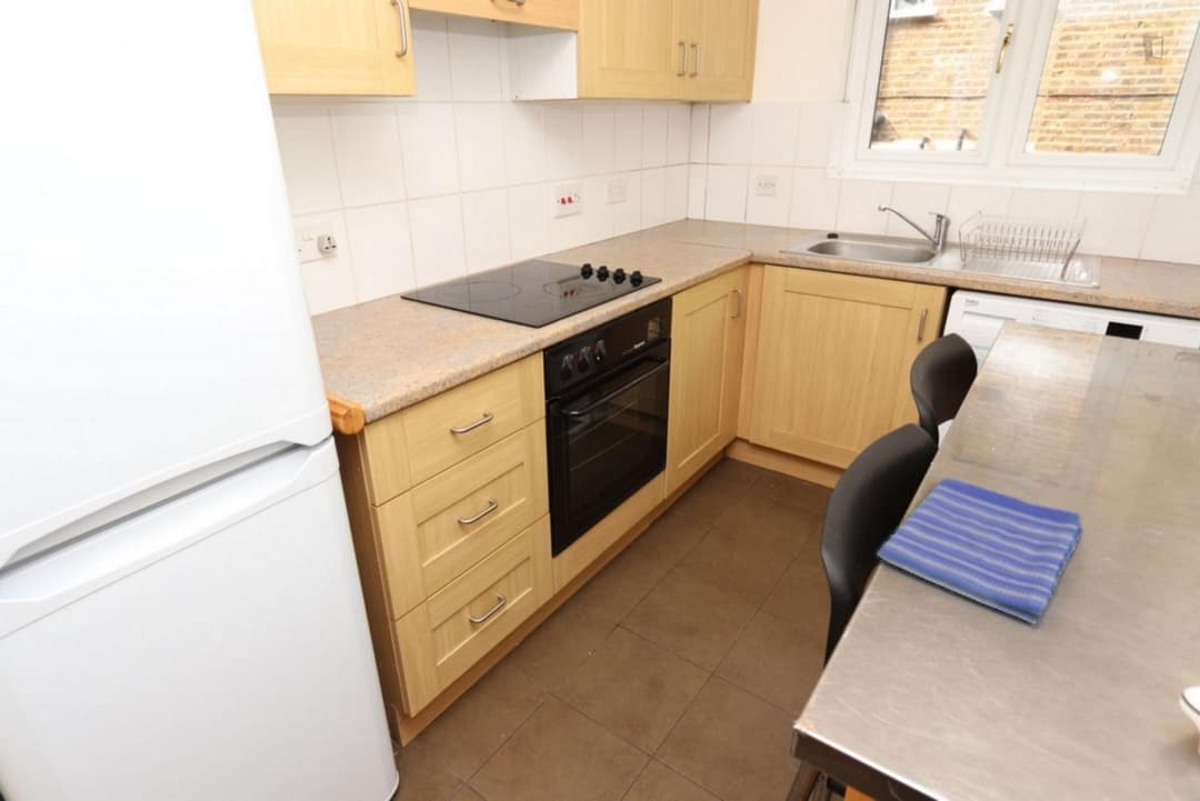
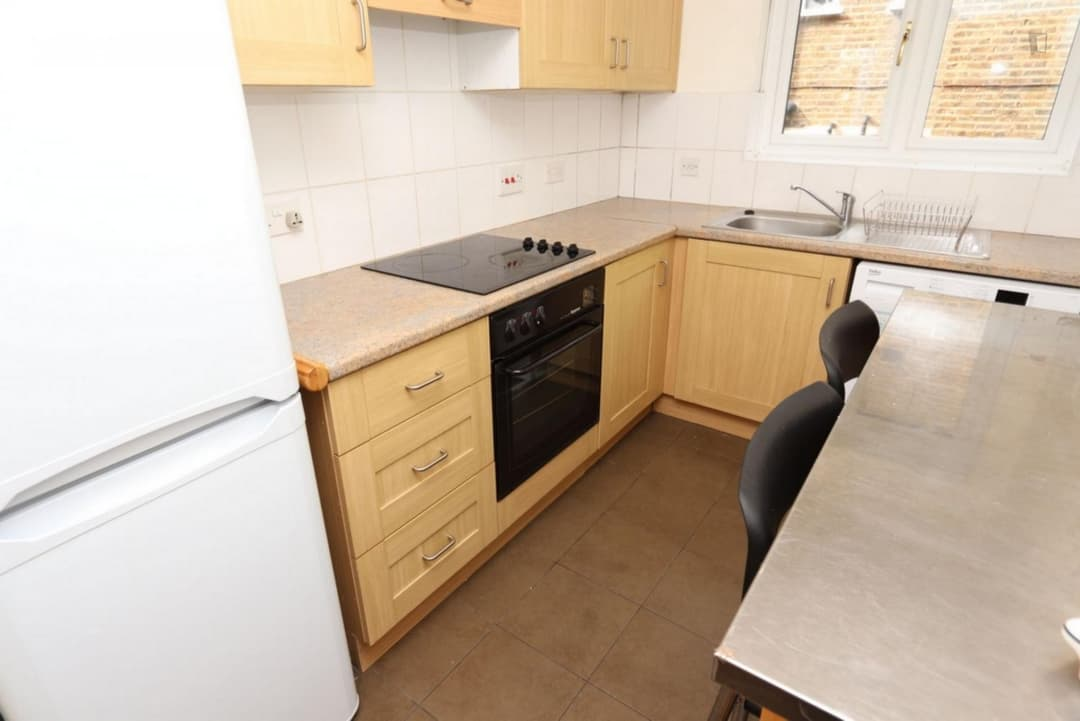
- dish towel (983, 537)
